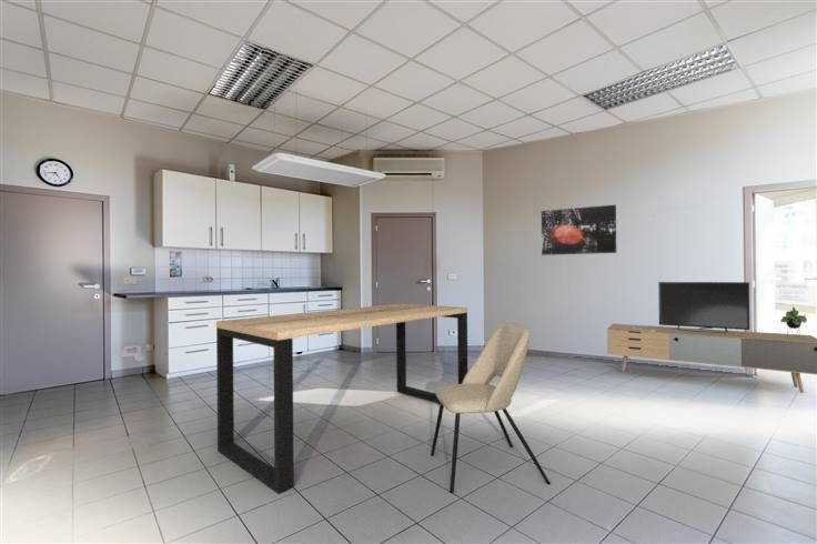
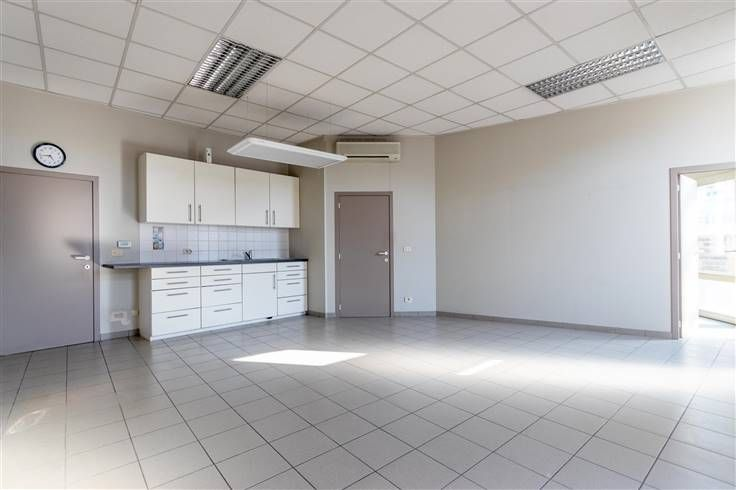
- wall art (577, 231)
- dining chair (484, 395)
- dining table (396, 370)
- media console (702, 330)
